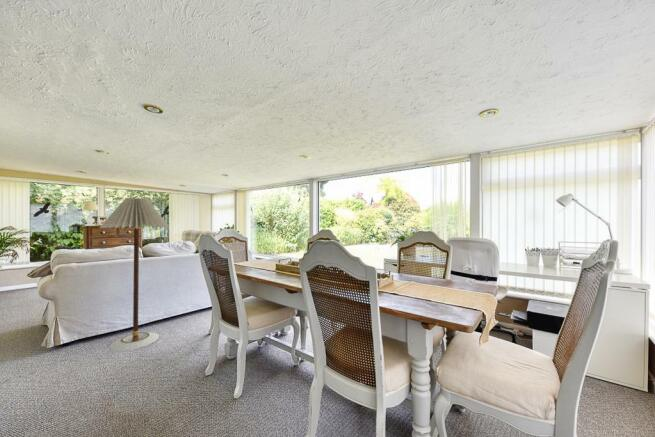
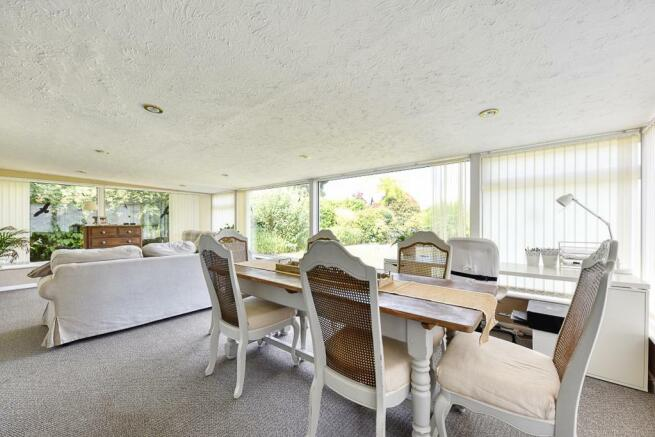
- floor lamp (136, 269)
